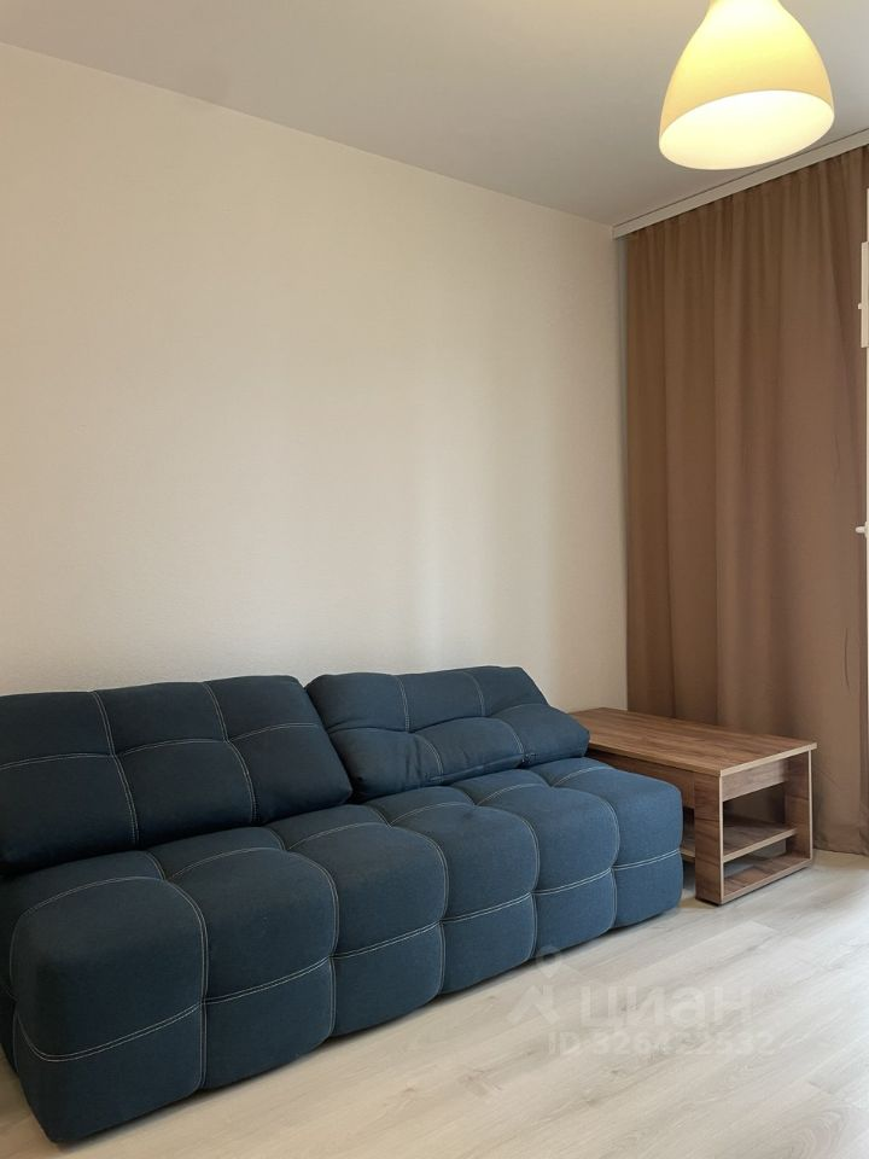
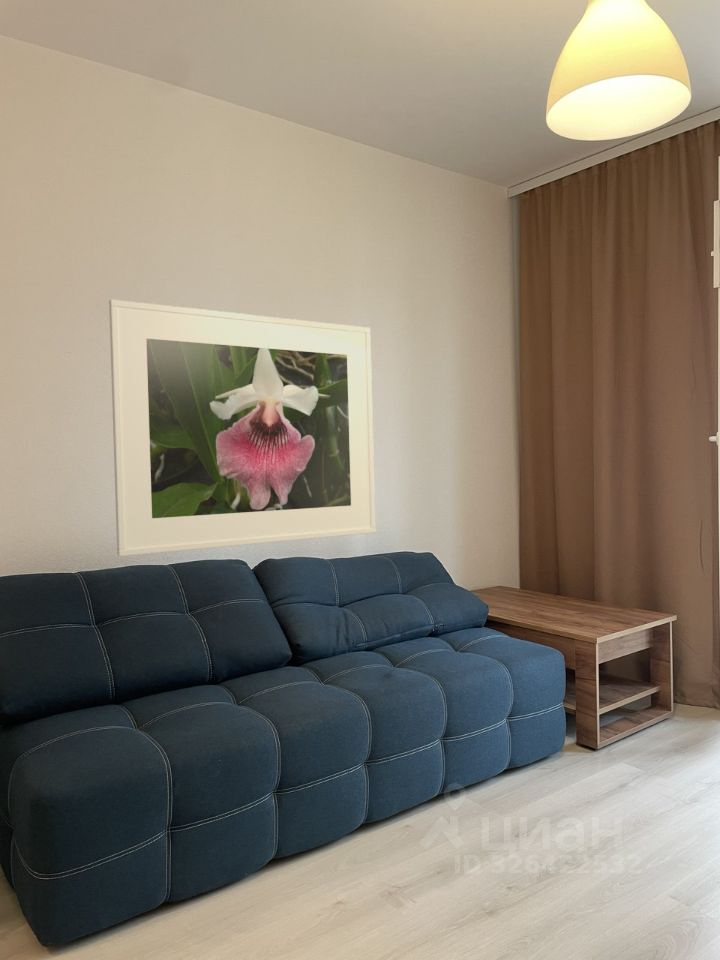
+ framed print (257, 429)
